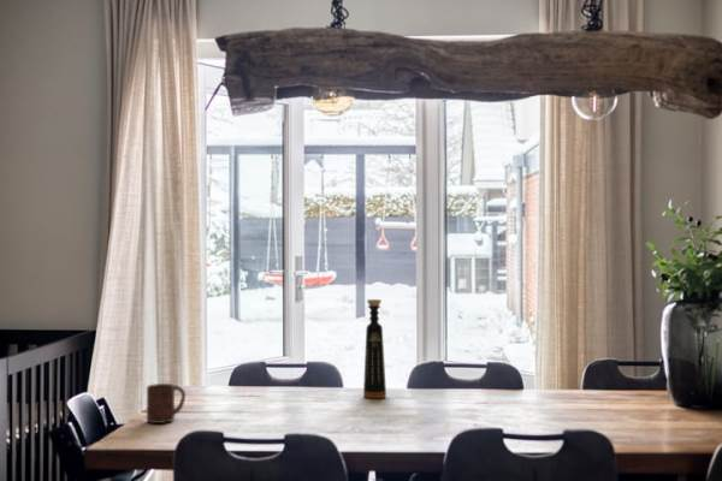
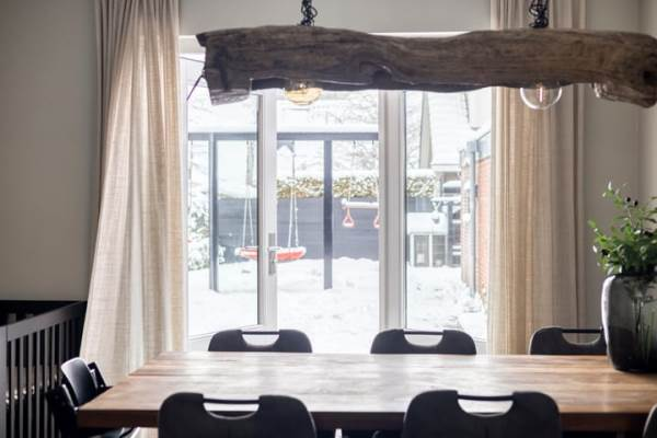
- cup (164, 402)
- bottle (374, 348)
